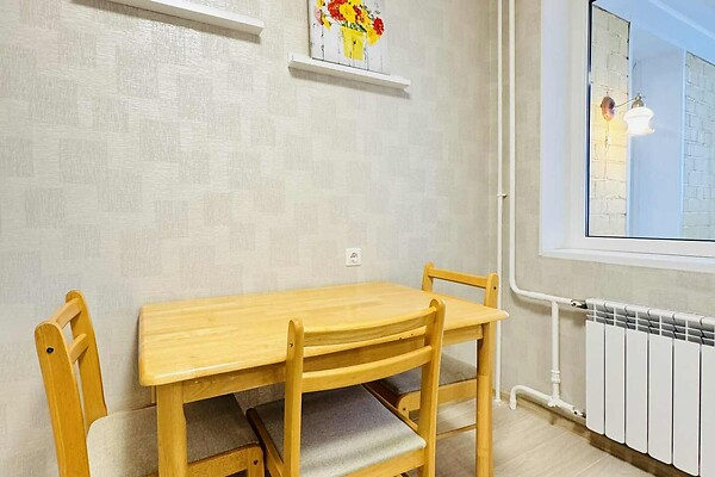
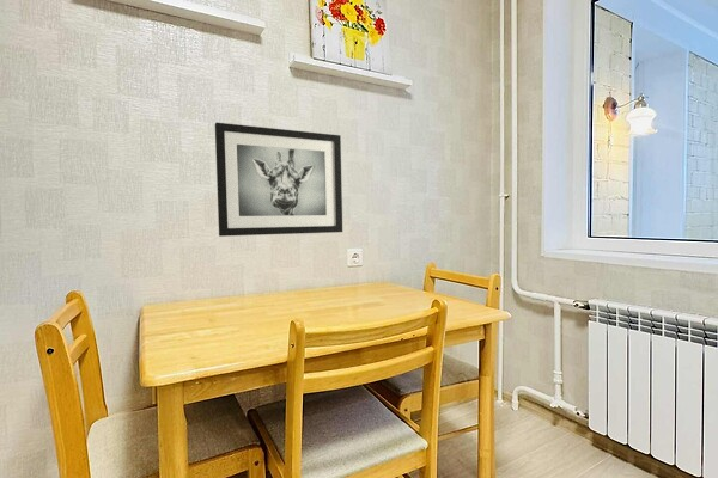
+ wall art (284, 182)
